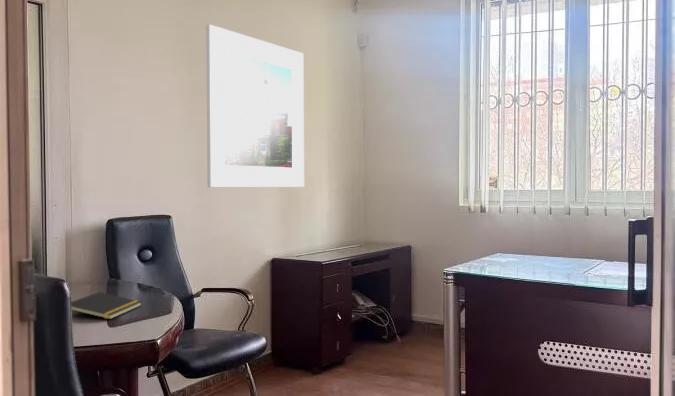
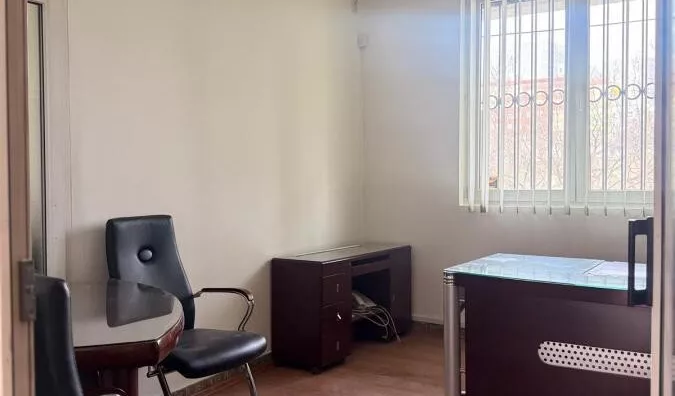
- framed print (260, 113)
- notepad (104, 304)
